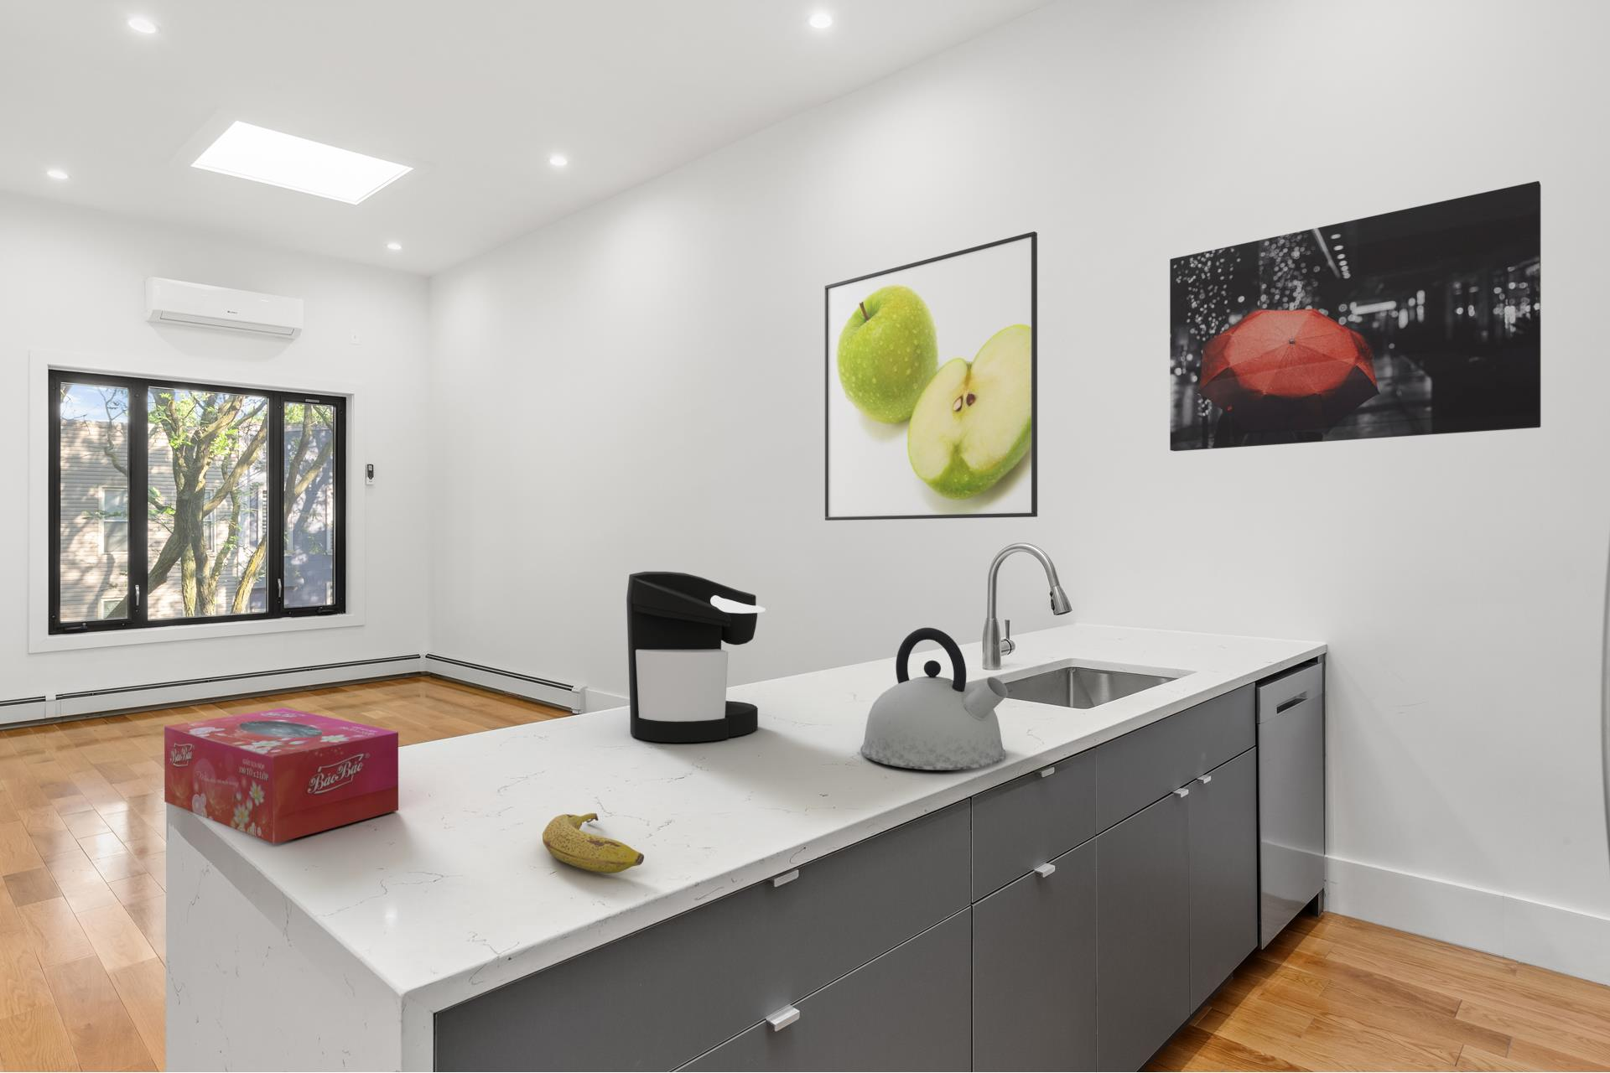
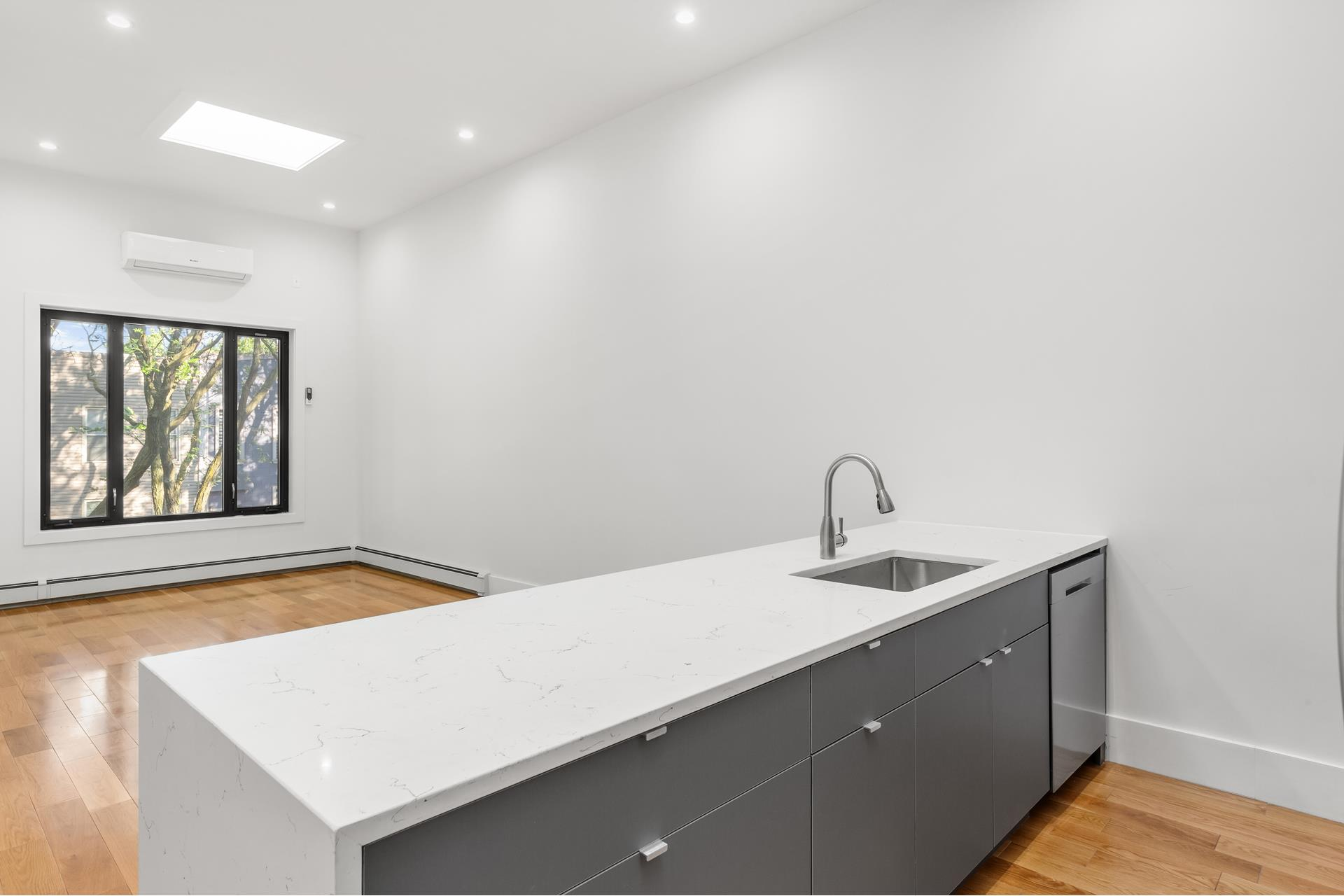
- kettle (938, 691)
- tissue box (279, 766)
- wall art (1333, 333)
- coffee maker (697, 649)
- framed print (921, 390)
- fruit (588, 836)
